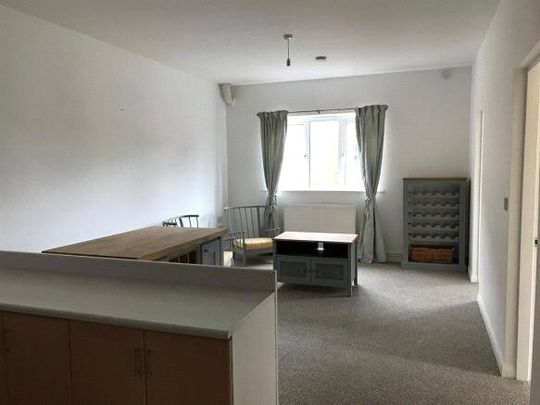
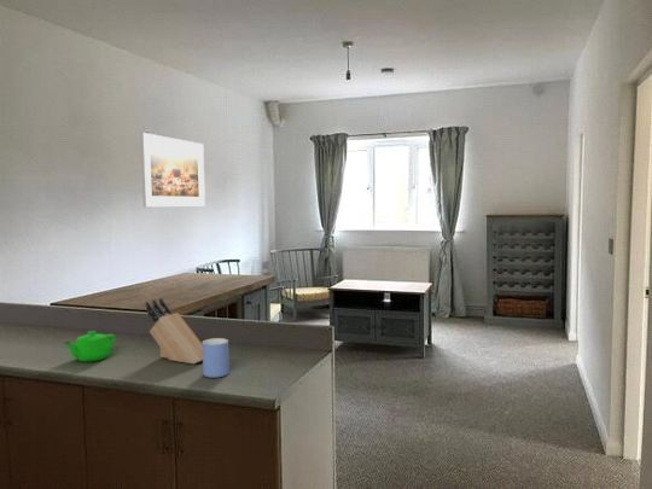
+ knife block (175, 328)
+ mug (219, 355)
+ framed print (175, 173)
+ teapot (89, 345)
